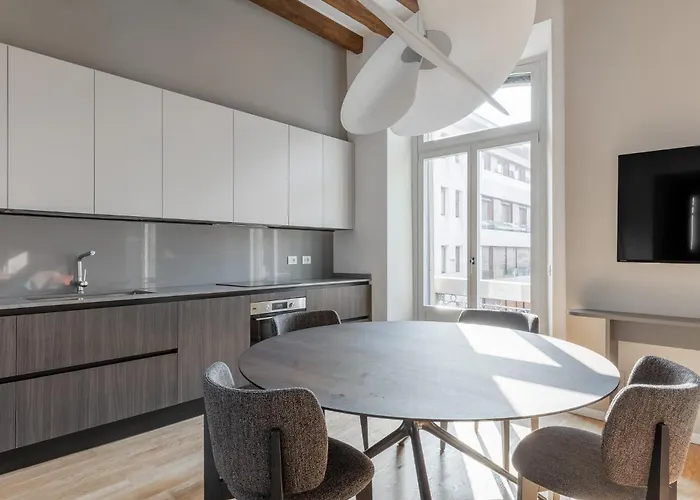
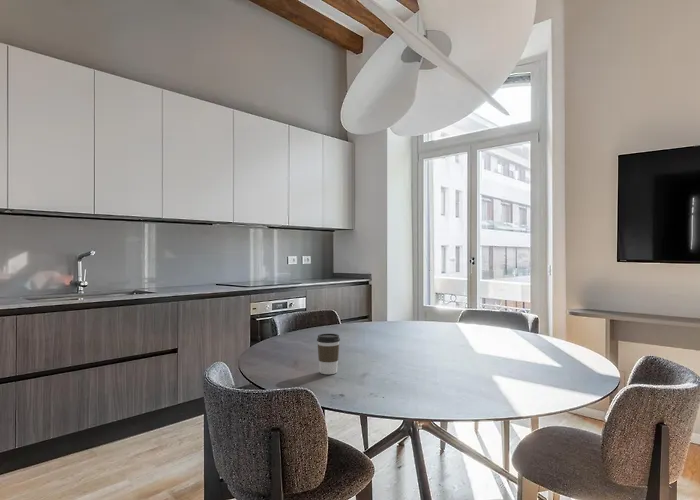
+ coffee cup (328, 353)
